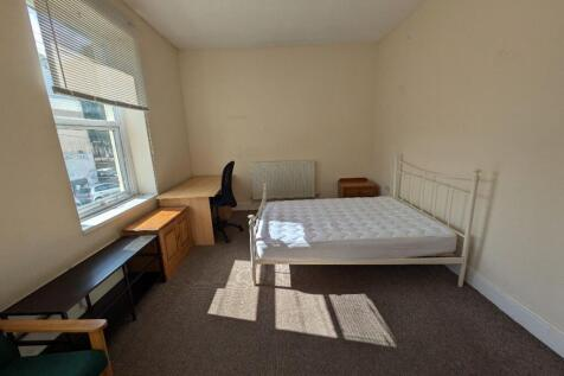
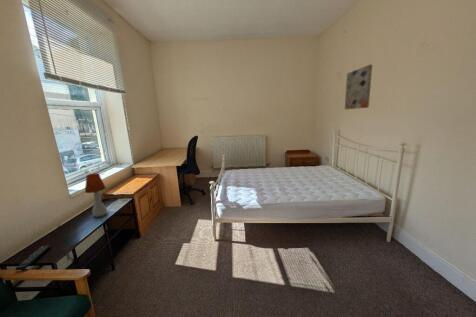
+ remote control (34, 256)
+ table lamp (96, 194)
+ wall art (357, 89)
